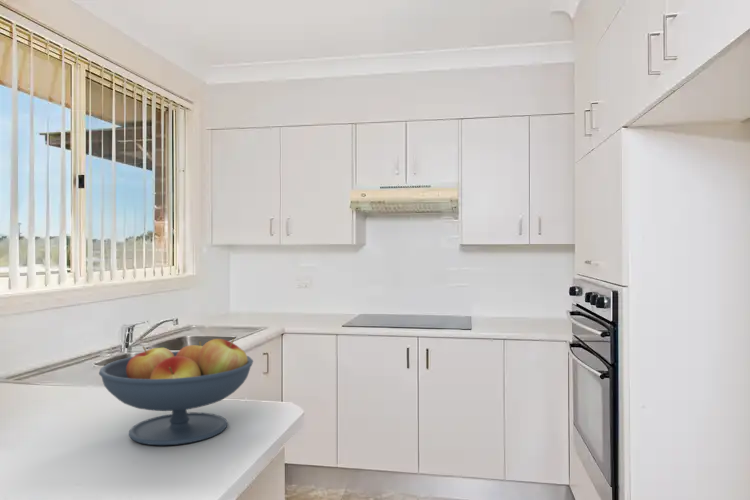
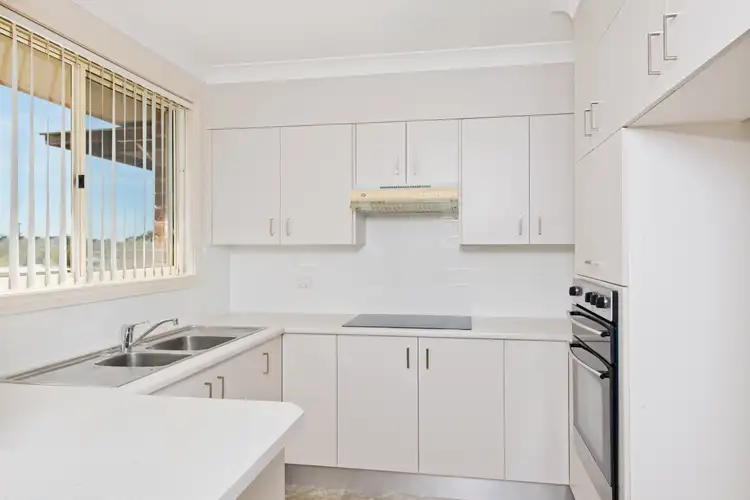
- fruit bowl (179, 384)
